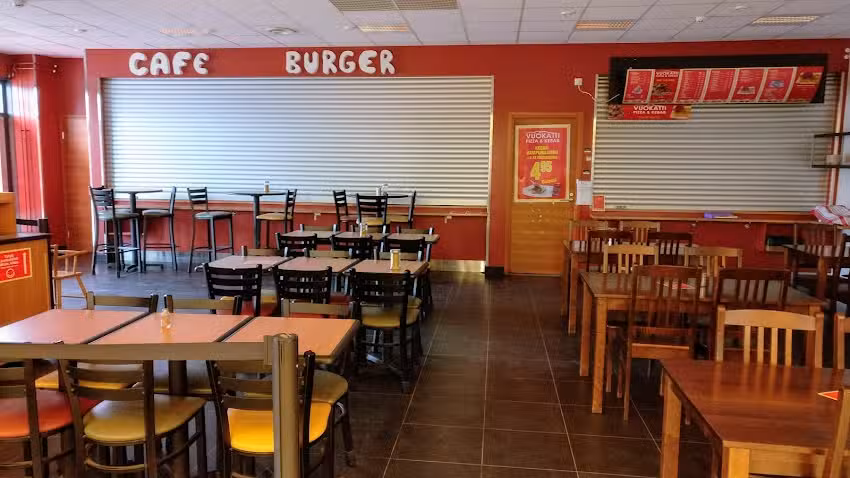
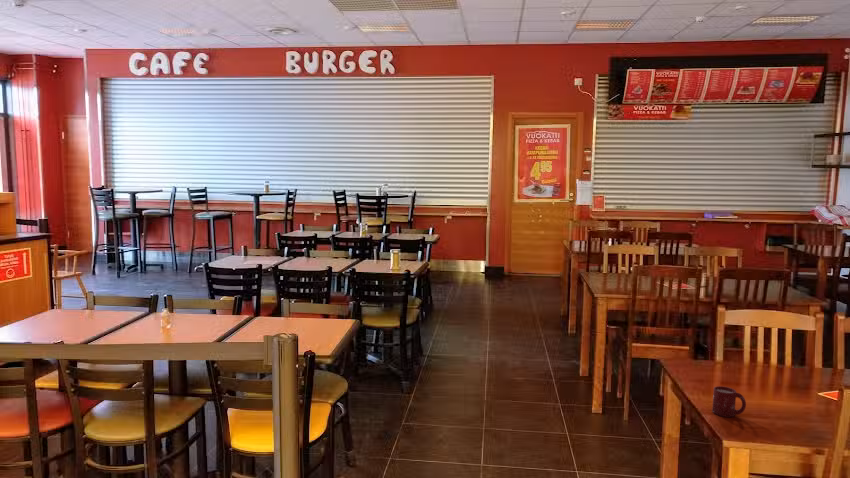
+ cup (729, 402)
